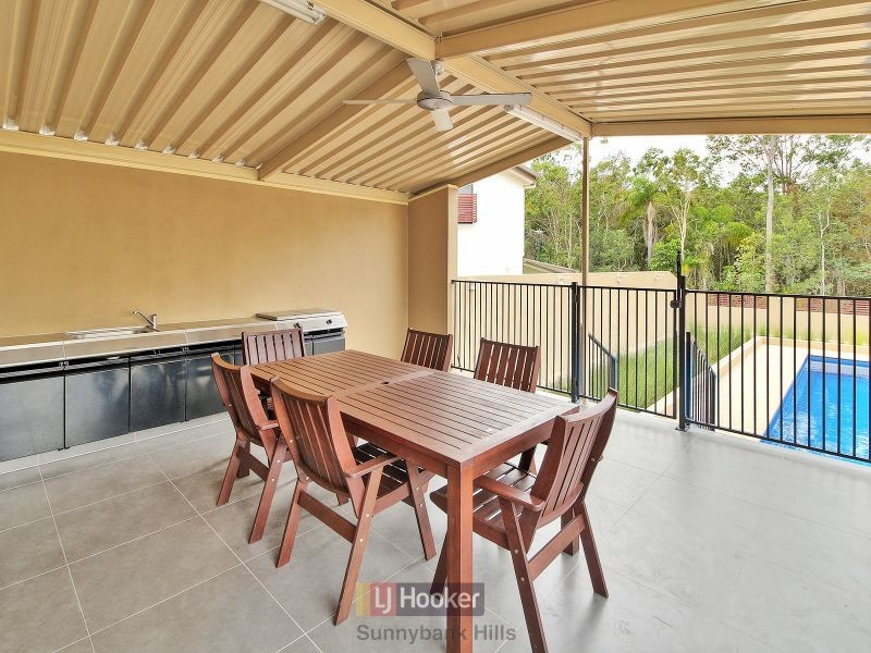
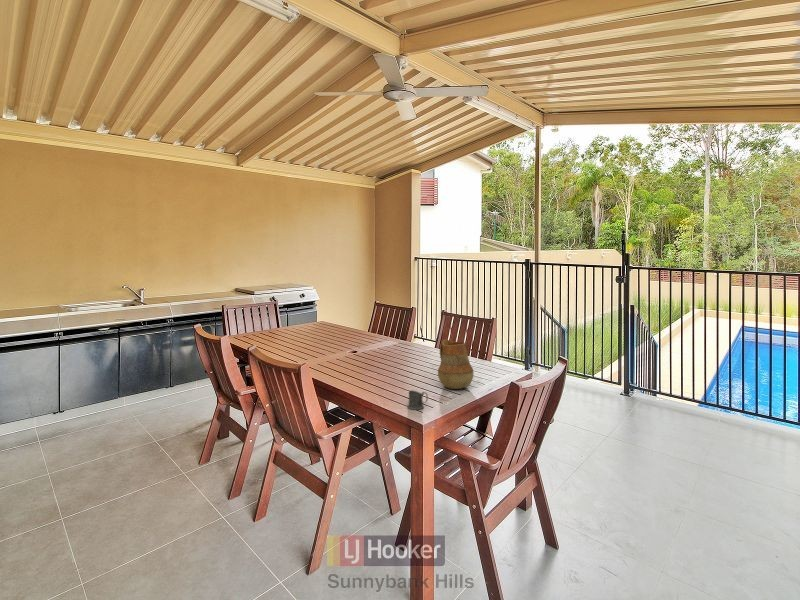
+ mug (418, 399)
+ pitcher (453, 363)
